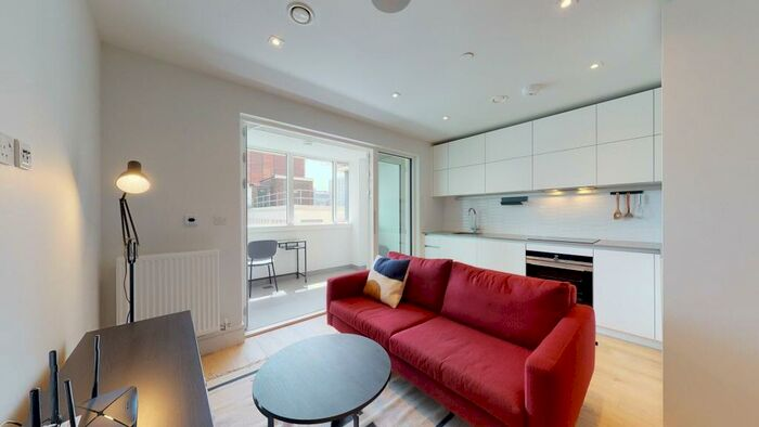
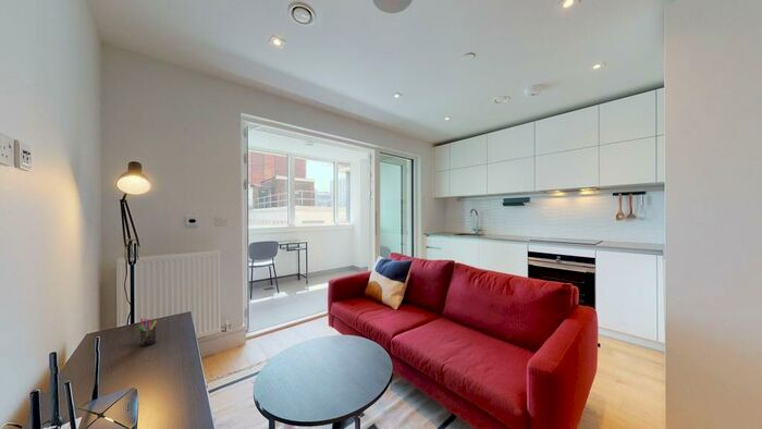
+ pen holder (146, 331)
